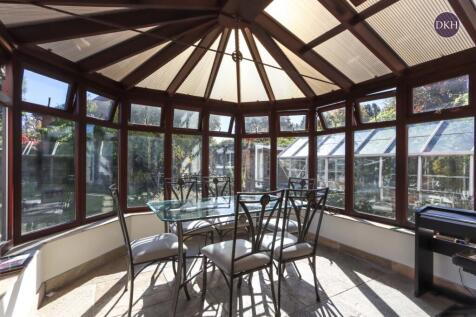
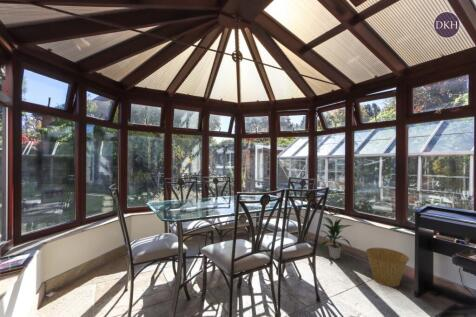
+ basket (386, 267)
+ indoor plant (333, 236)
